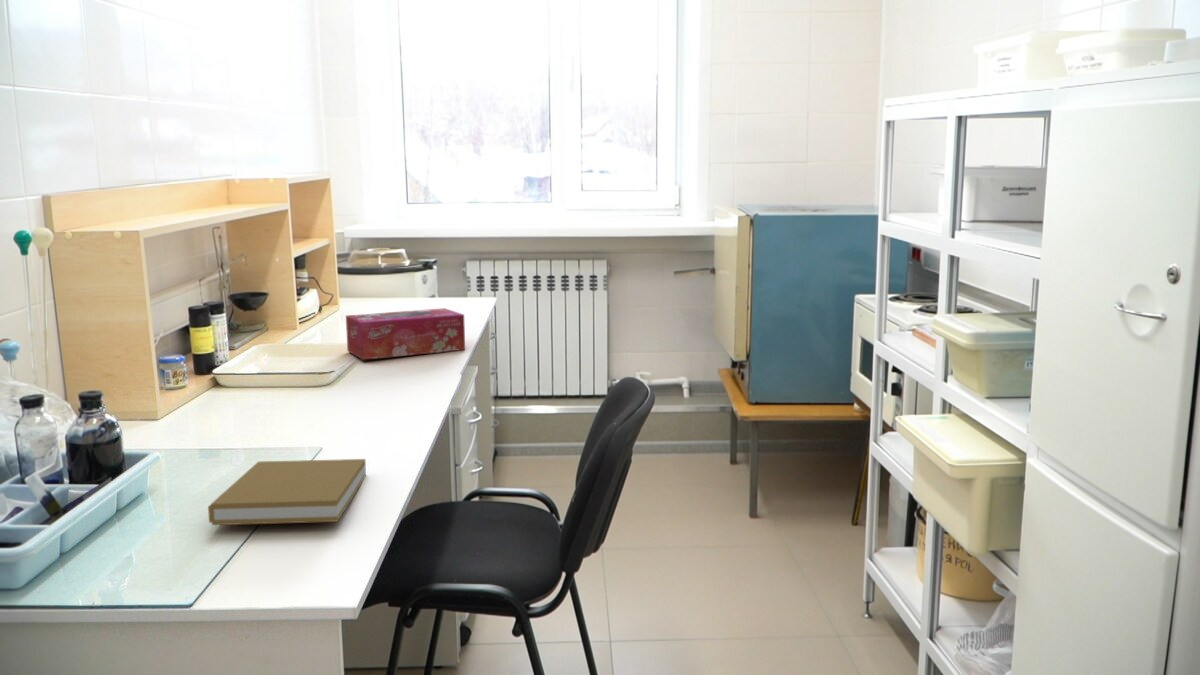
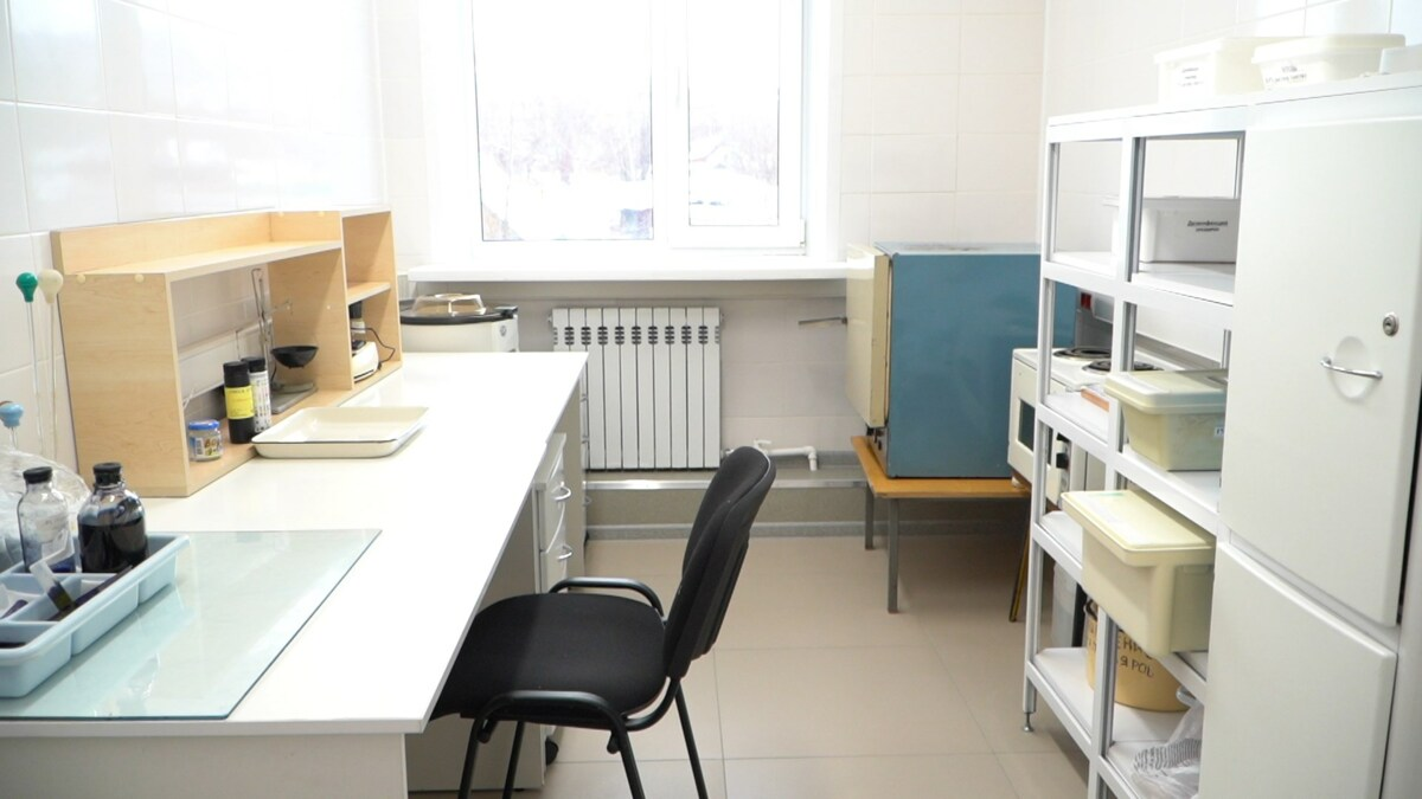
- book (293, 489)
- tissue box (405, 332)
